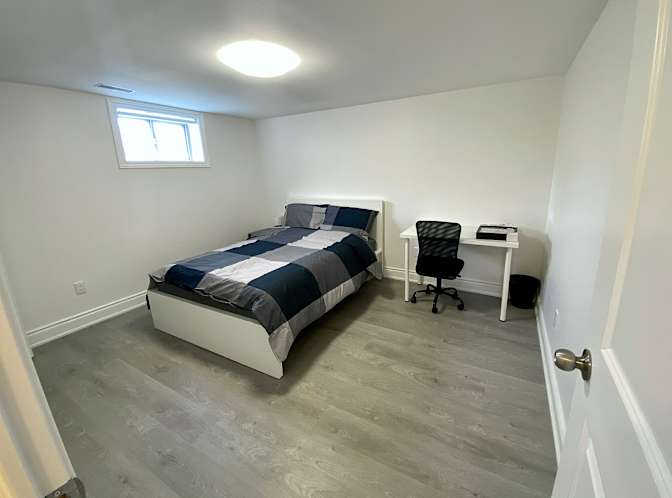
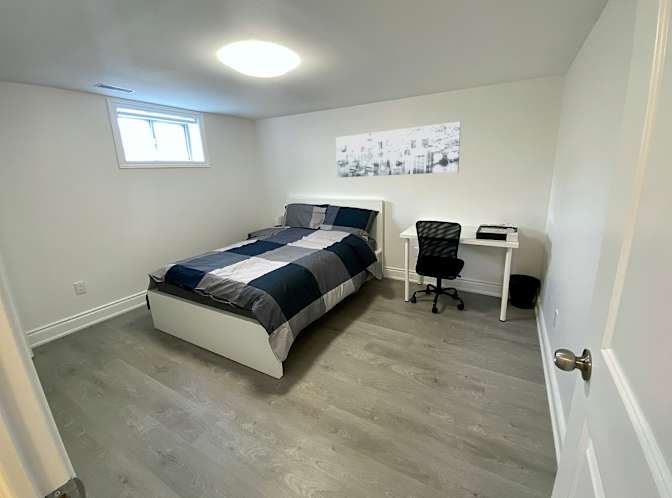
+ wall art (391, 153)
